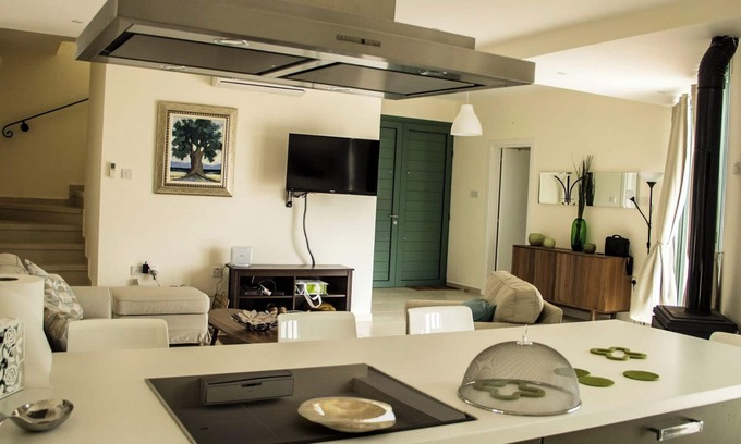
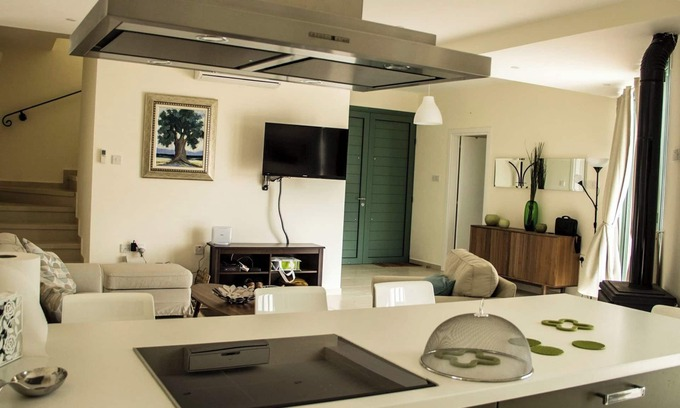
- plate (347, 416)
